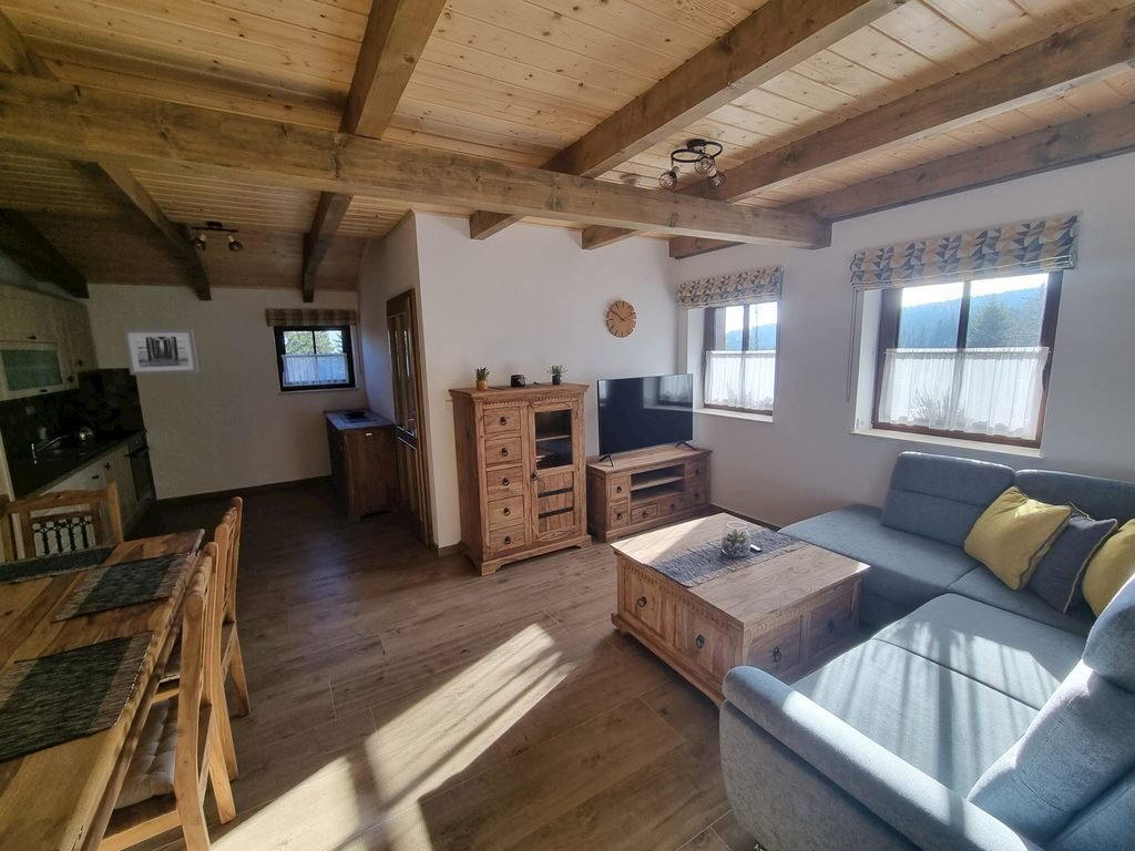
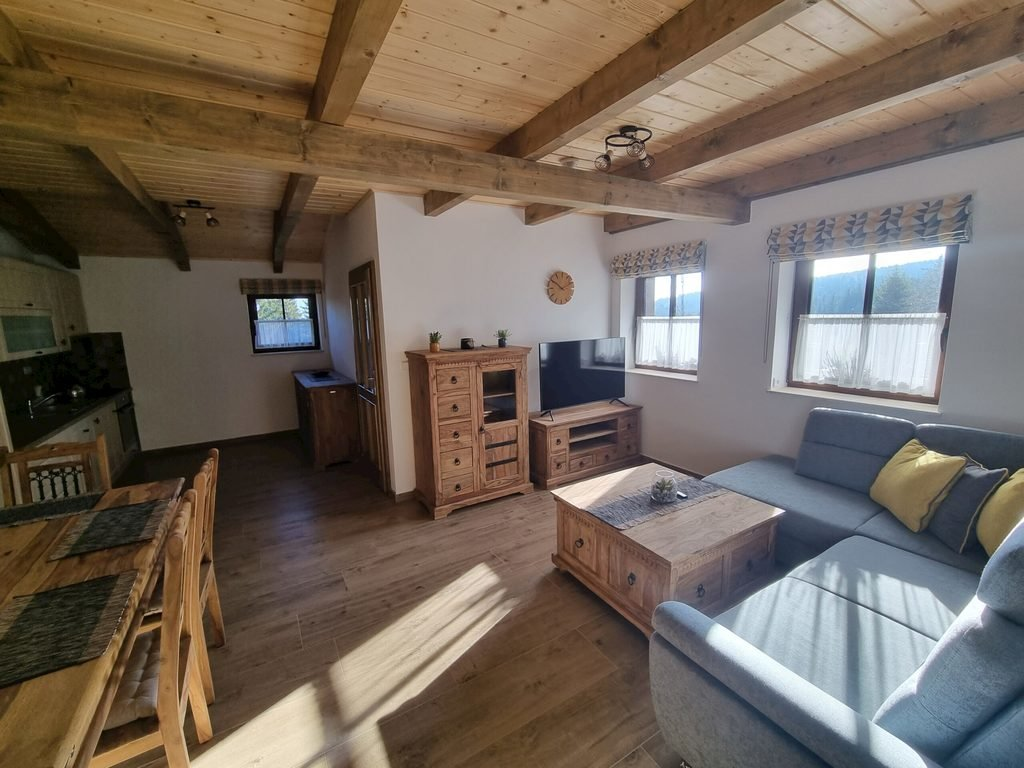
- wall art (162, 351)
